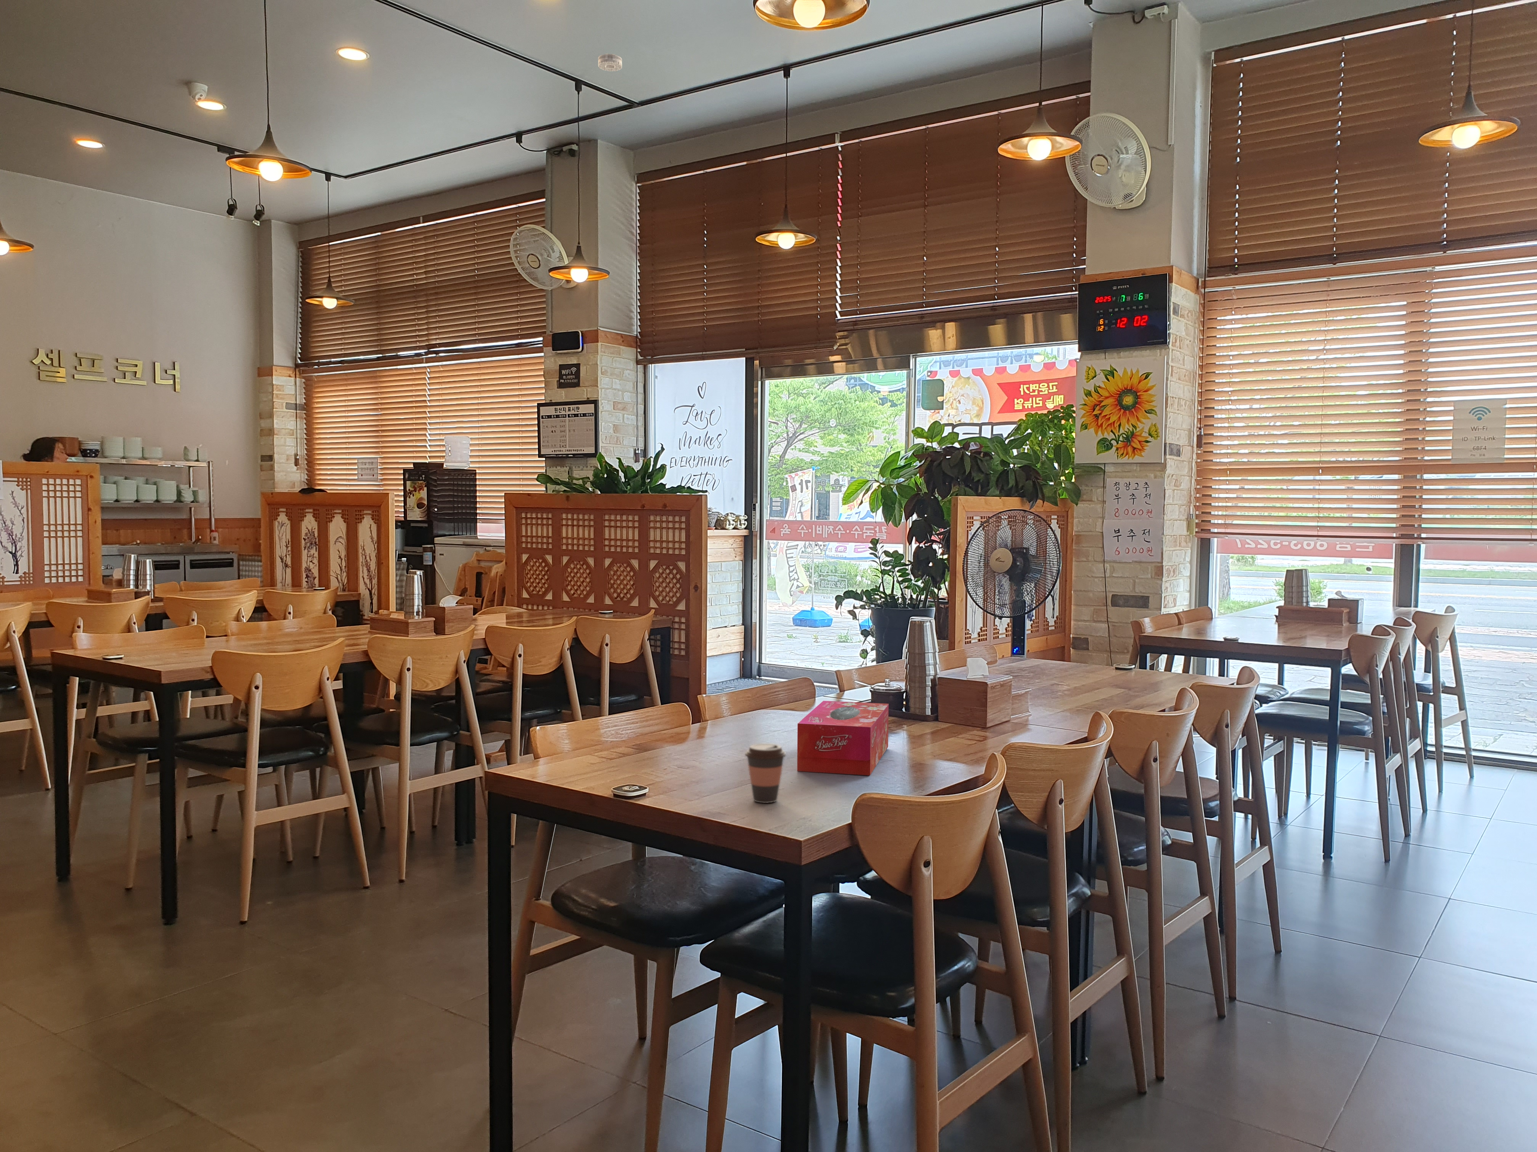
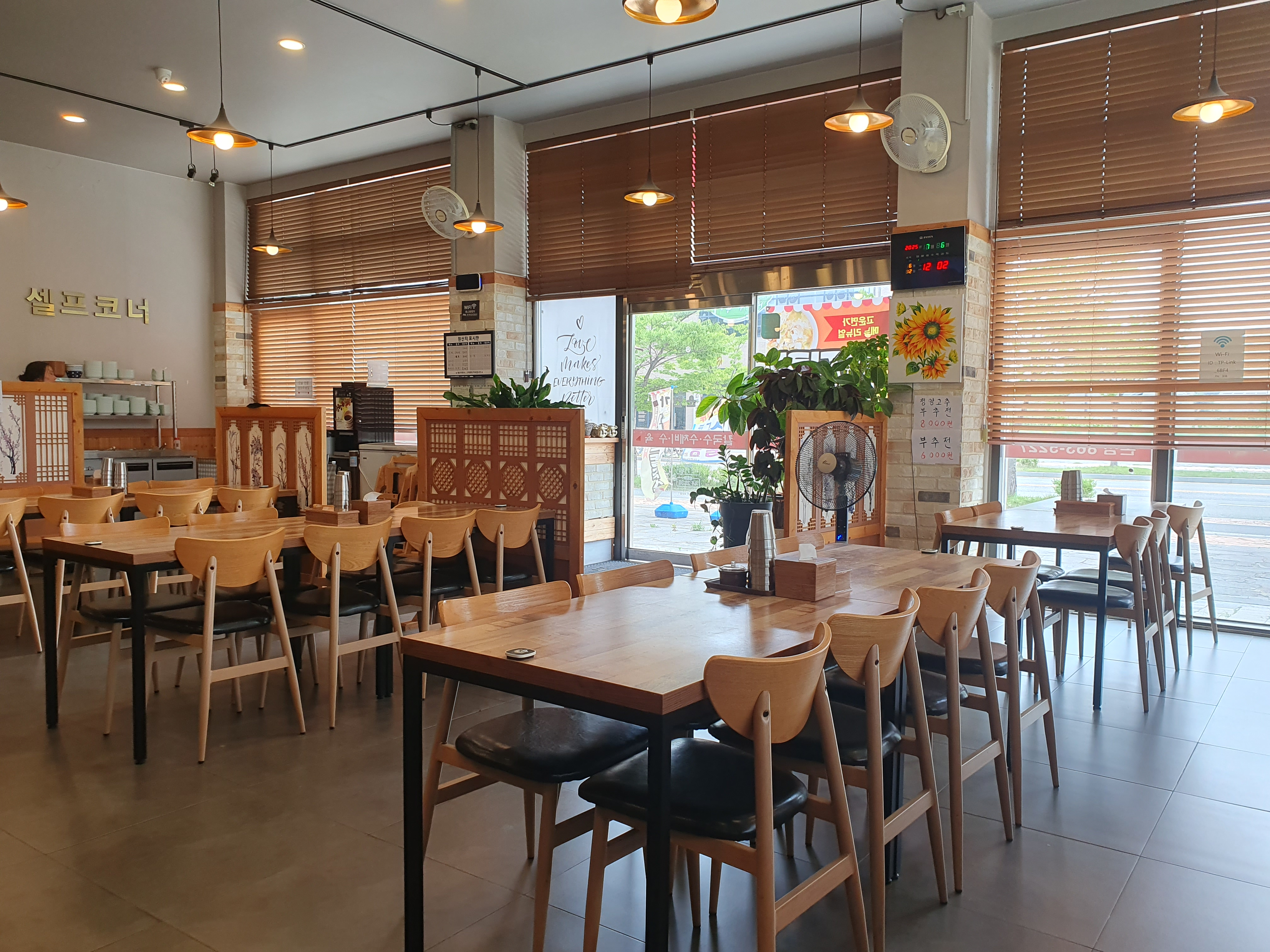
- coffee cup (765, 773)
- smoke detector (610, 62)
- tissue box (845, 736)
